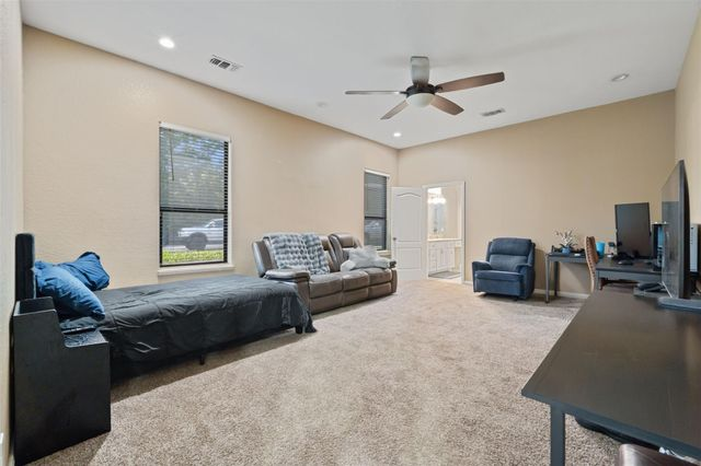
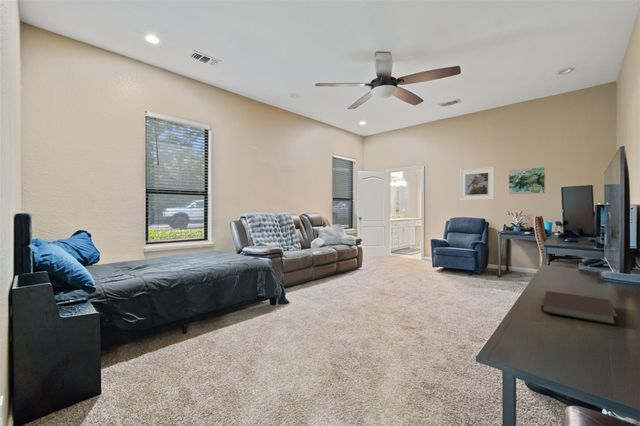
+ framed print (476, 184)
+ notebook (576, 305)
+ wall art (526, 181)
